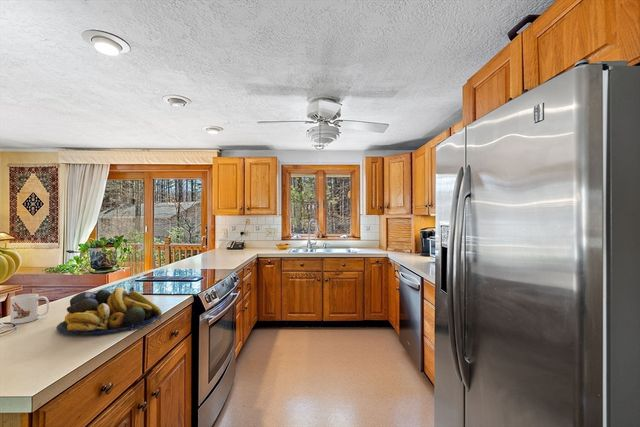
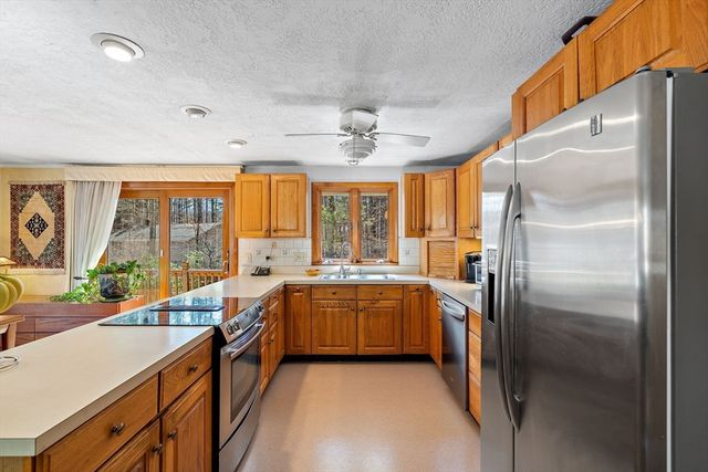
- mug (30, 307)
- fruit bowl (112, 305)
